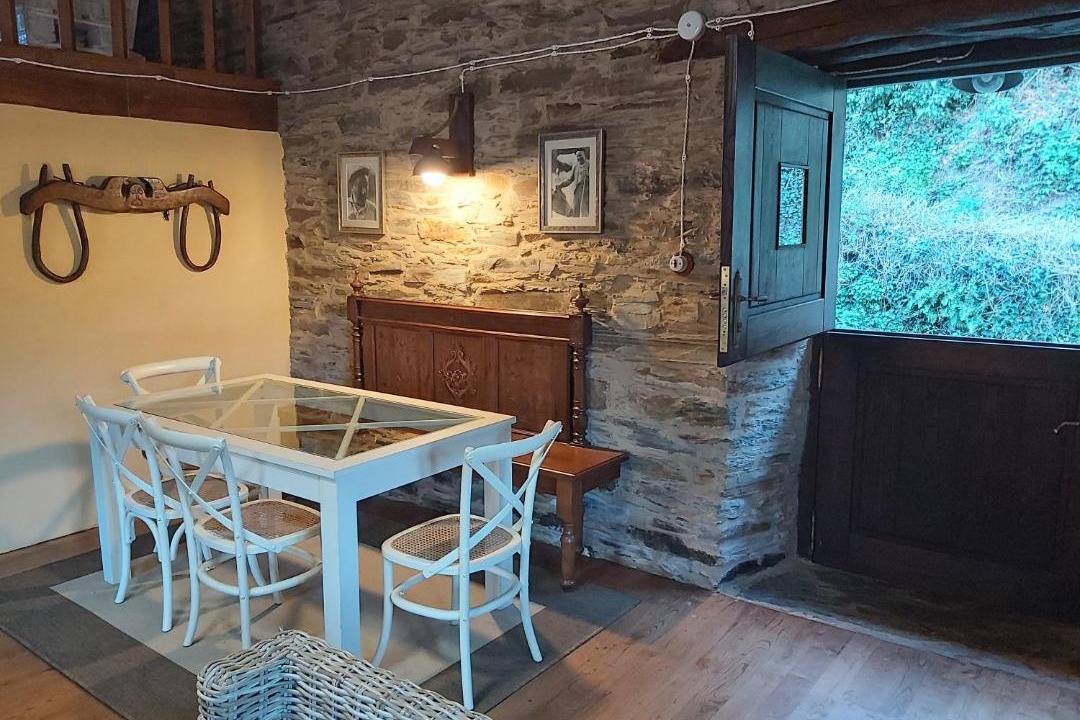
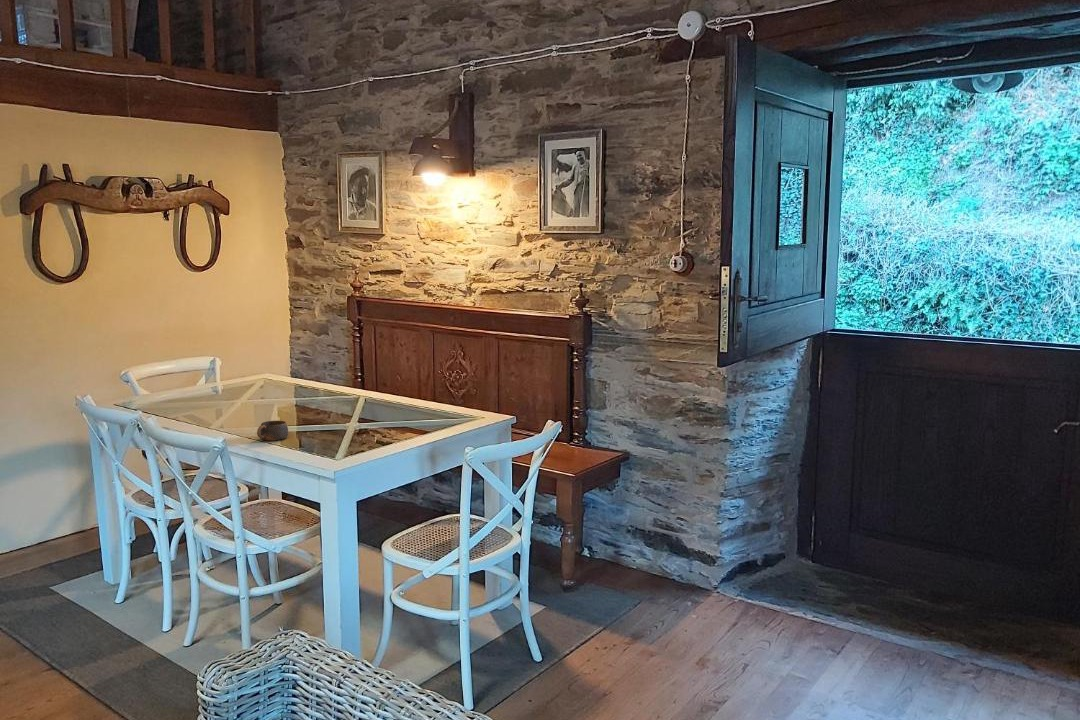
+ cup (270, 430)
